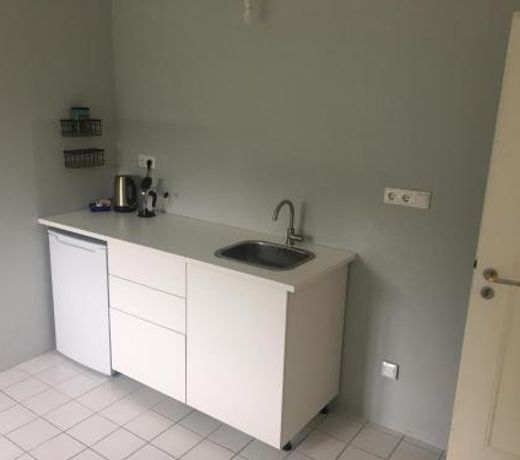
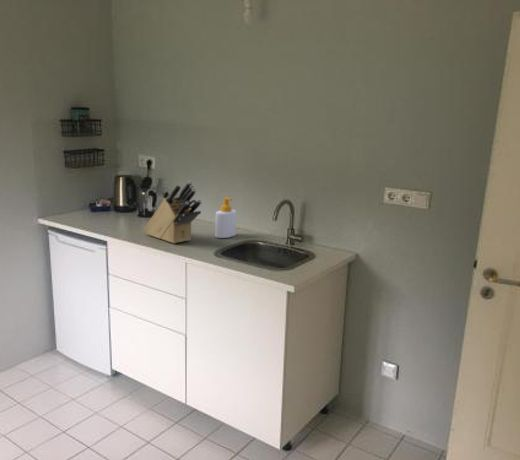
+ knife block (172, 209)
+ soap bottle (225, 217)
